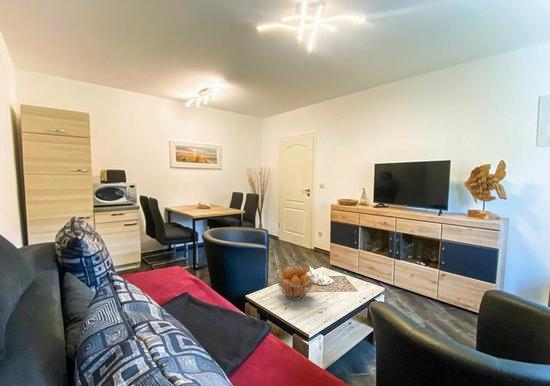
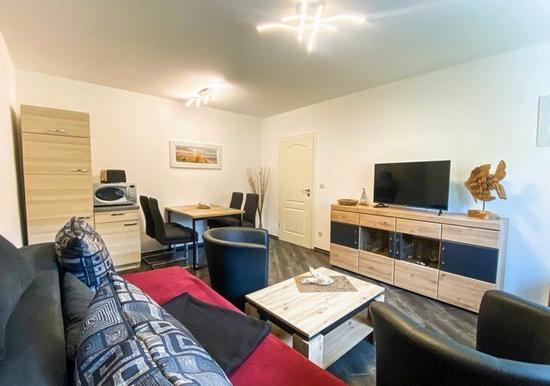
- fruit basket (294, 282)
